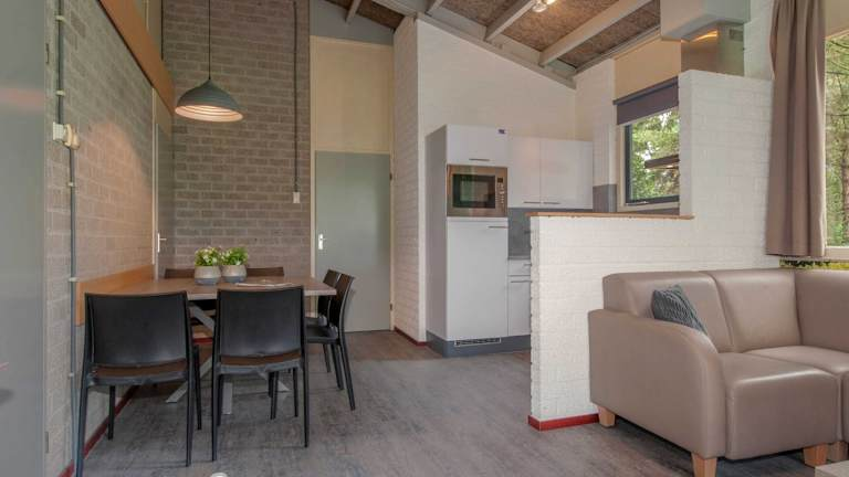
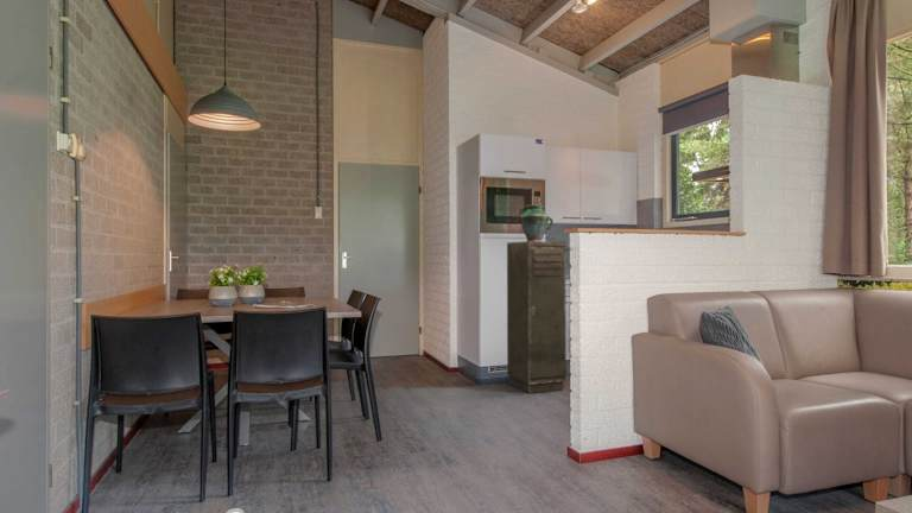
+ storage cabinet (536, 314)
+ vase (537, 223)
